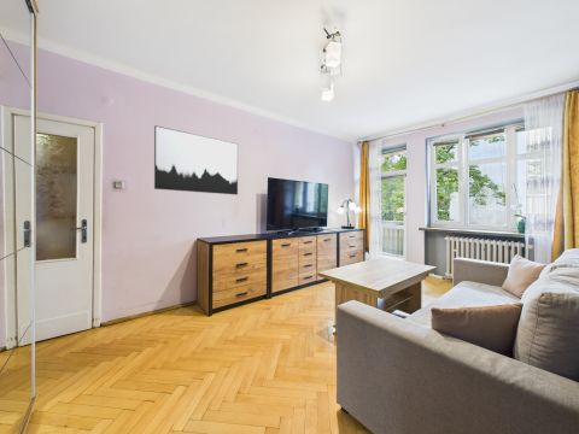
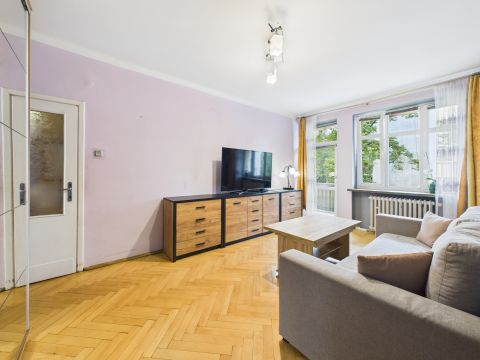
- wall art (200, 164)
